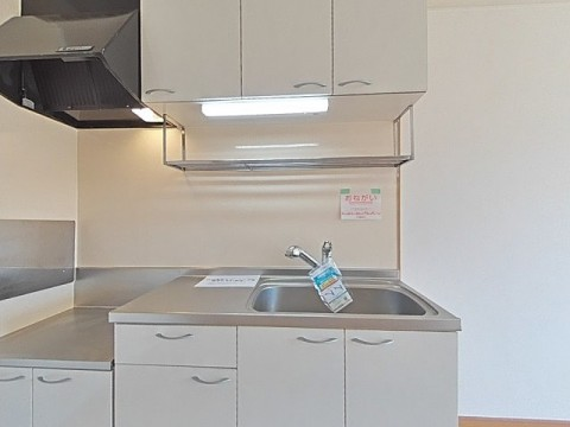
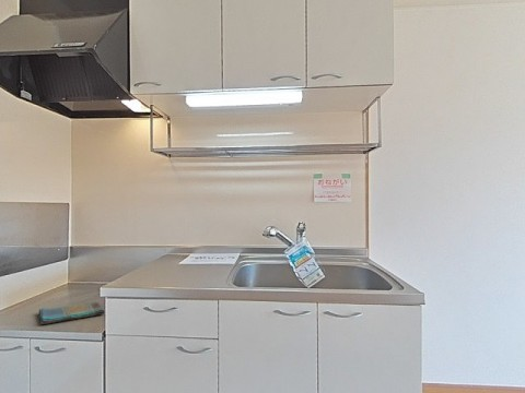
+ dish towel (71, 311)
